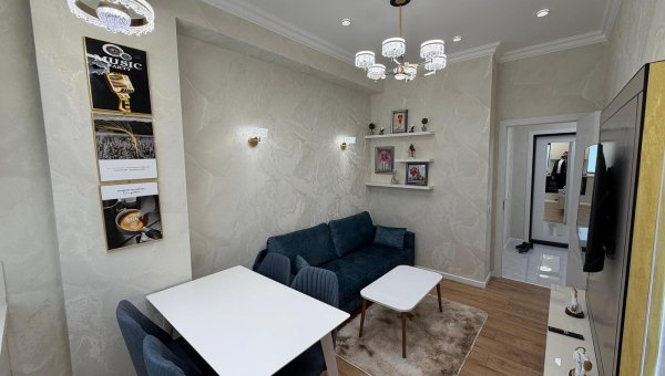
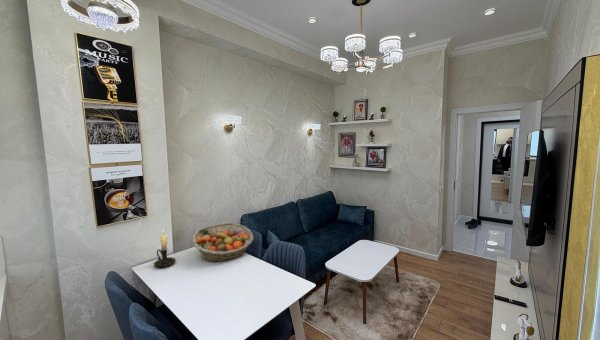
+ fruit basket (224, 241)
+ candle holder (162, 246)
